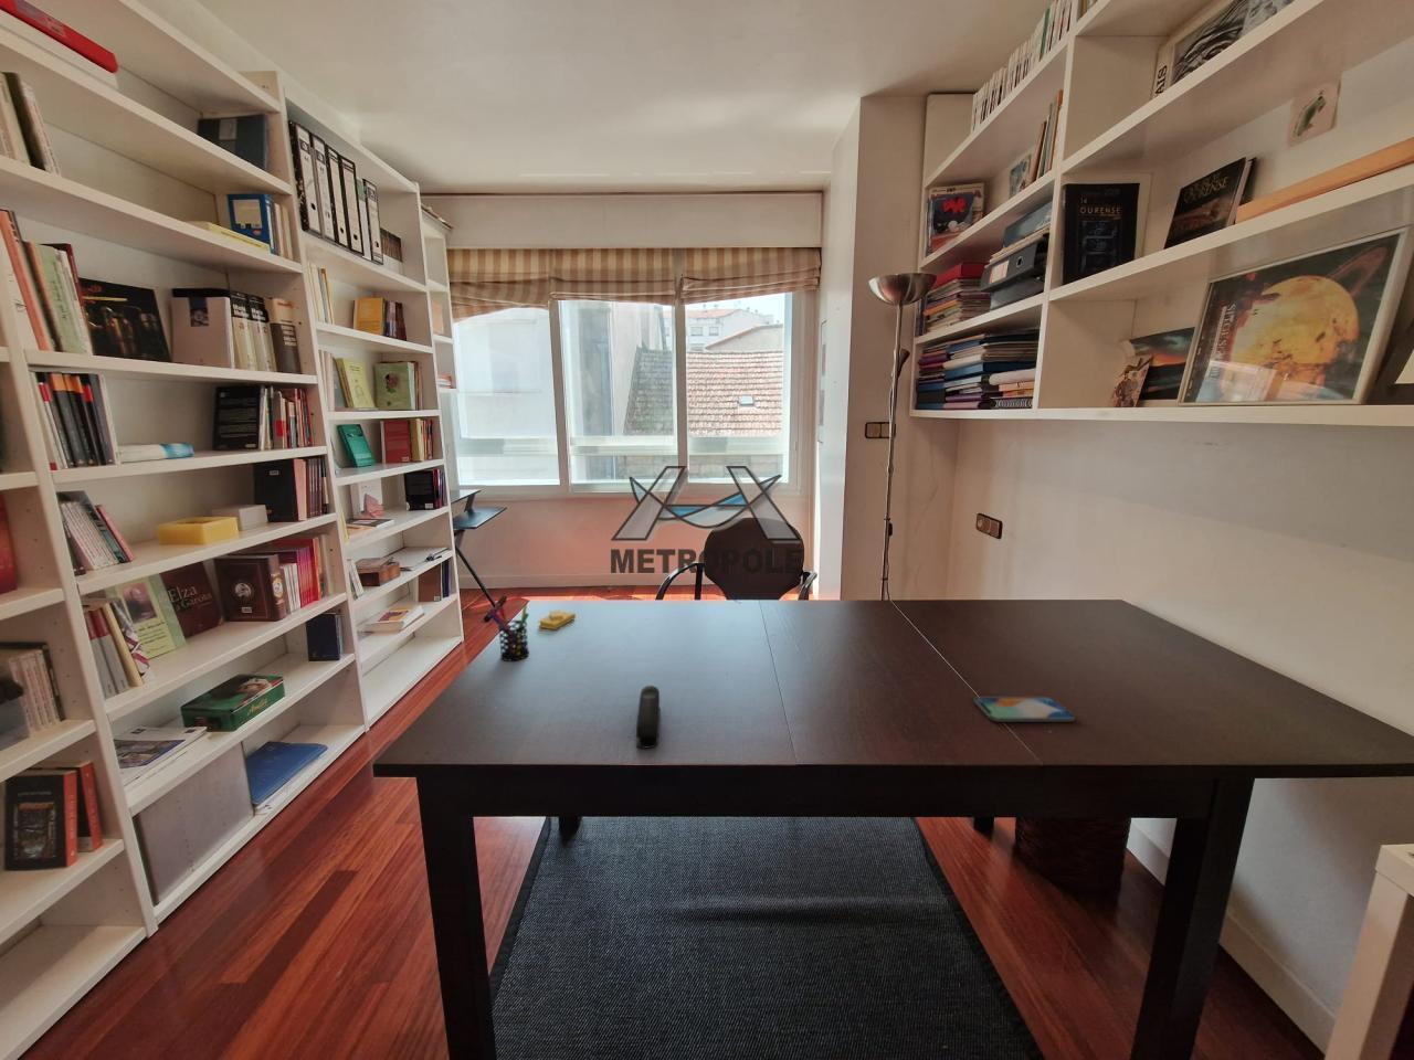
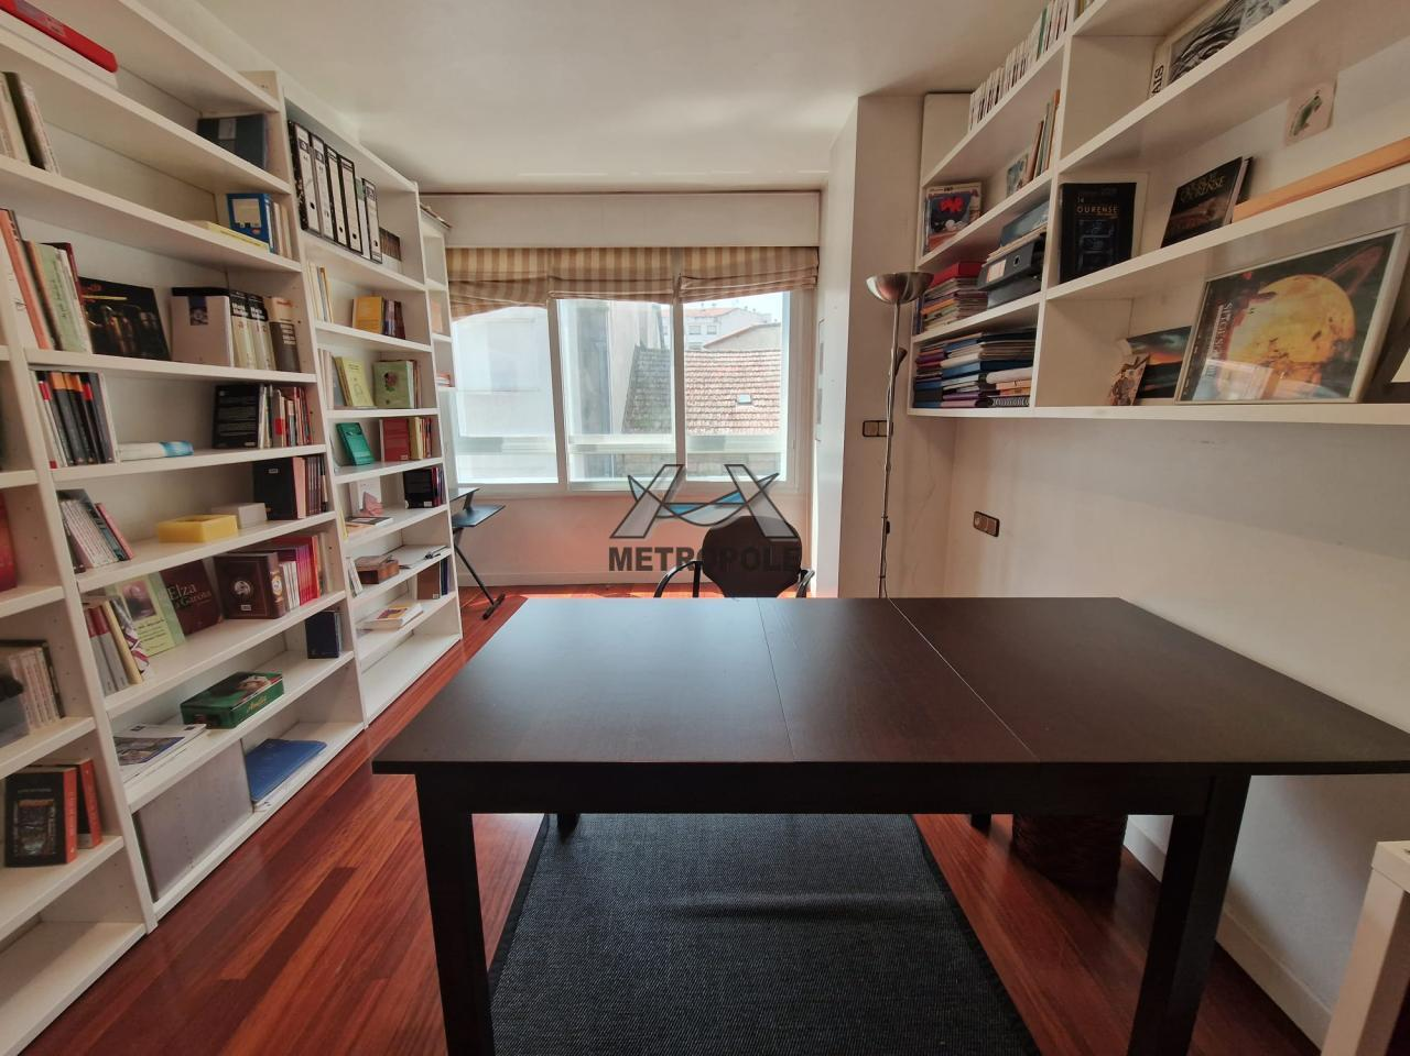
- smartphone (1022, 708)
- stapler (648, 714)
- sticky notes (557, 618)
- pen holder (513, 629)
